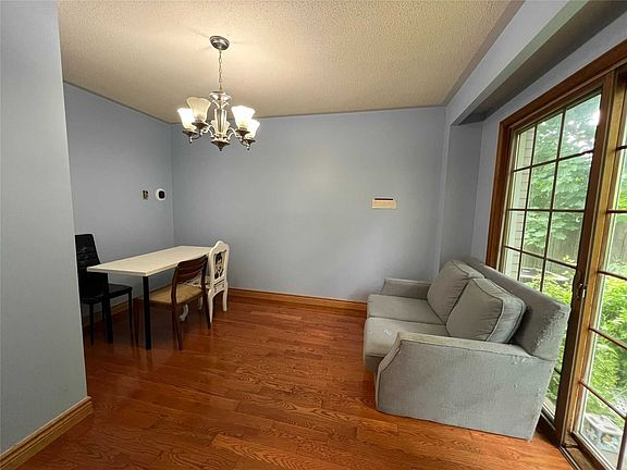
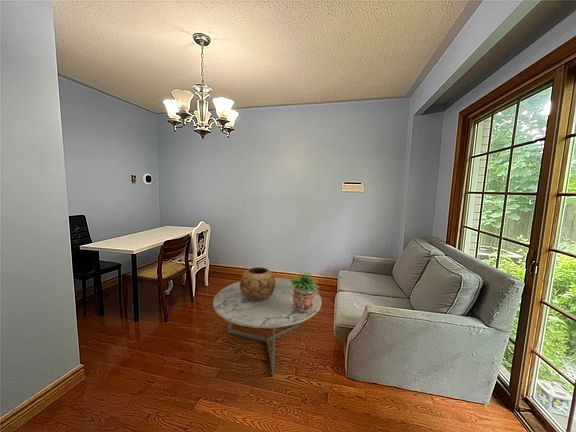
+ potted plant (304, 289)
+ coffee table (267, 319)
+ decorative bowl (257, 283)
